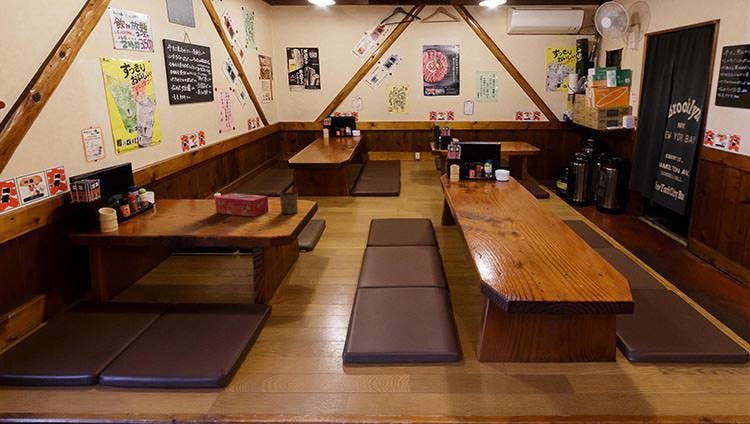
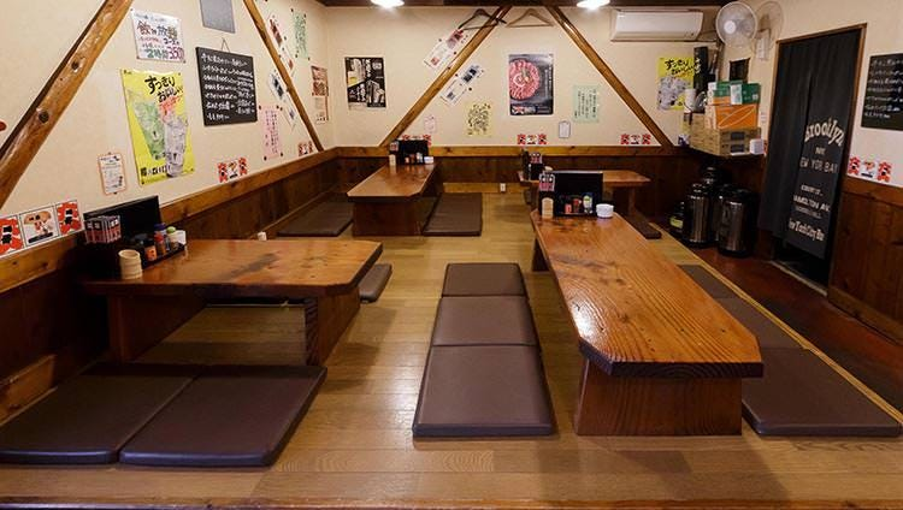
- tissue box (241, 204)
- cup (289, 203)
